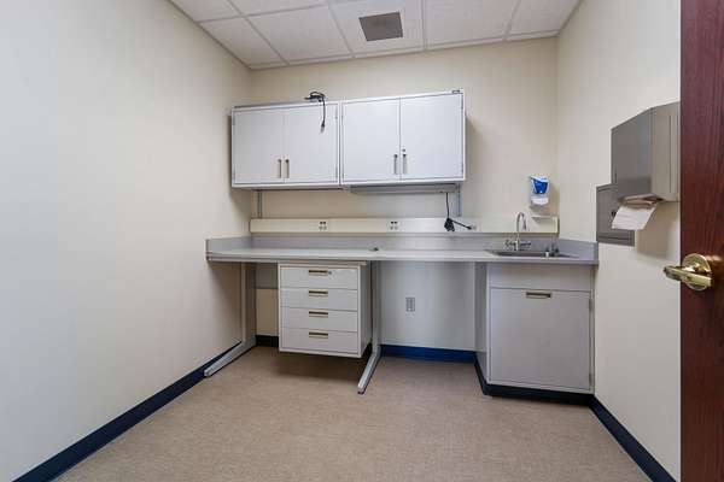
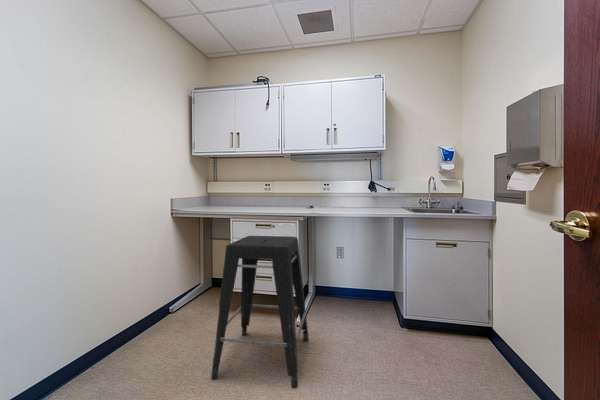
+ stool (265, 305)
